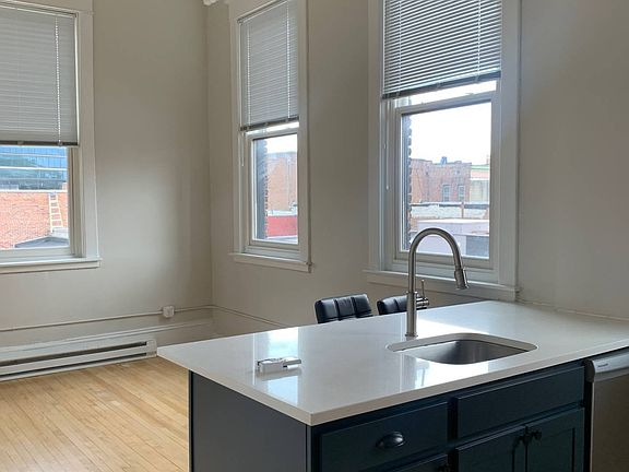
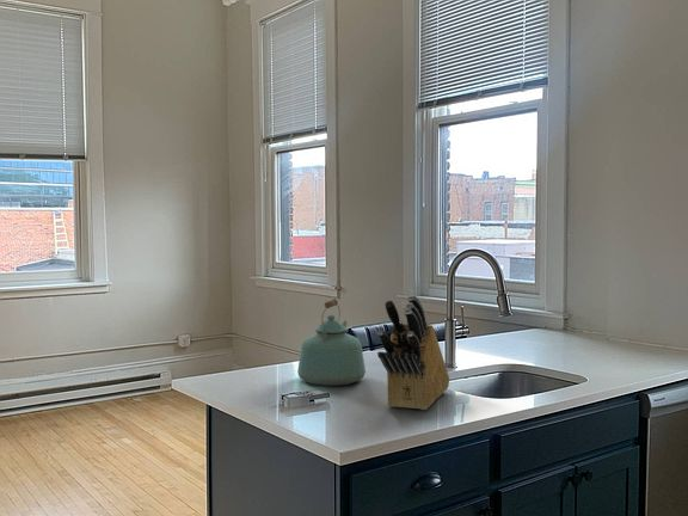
+ knife block (414, 346)
+ kettle (333, 338)
